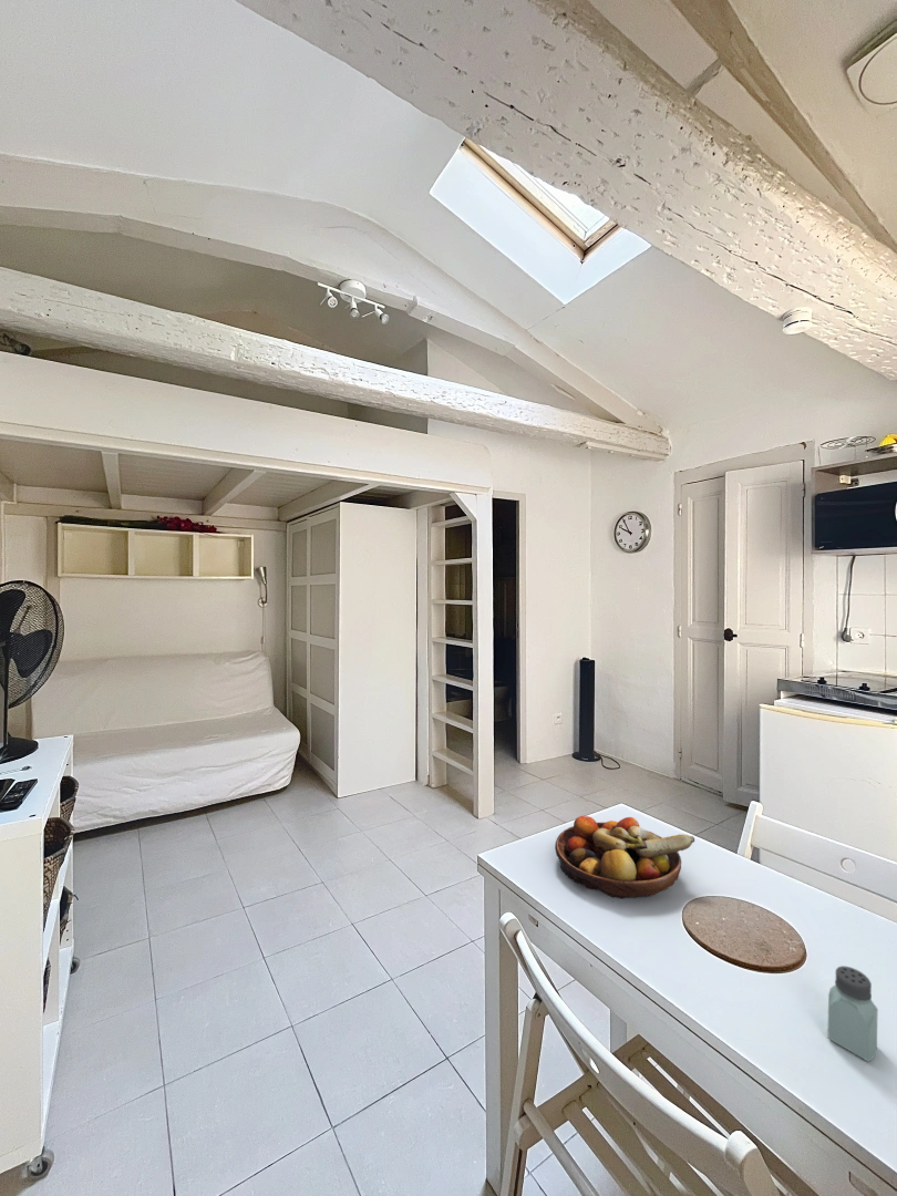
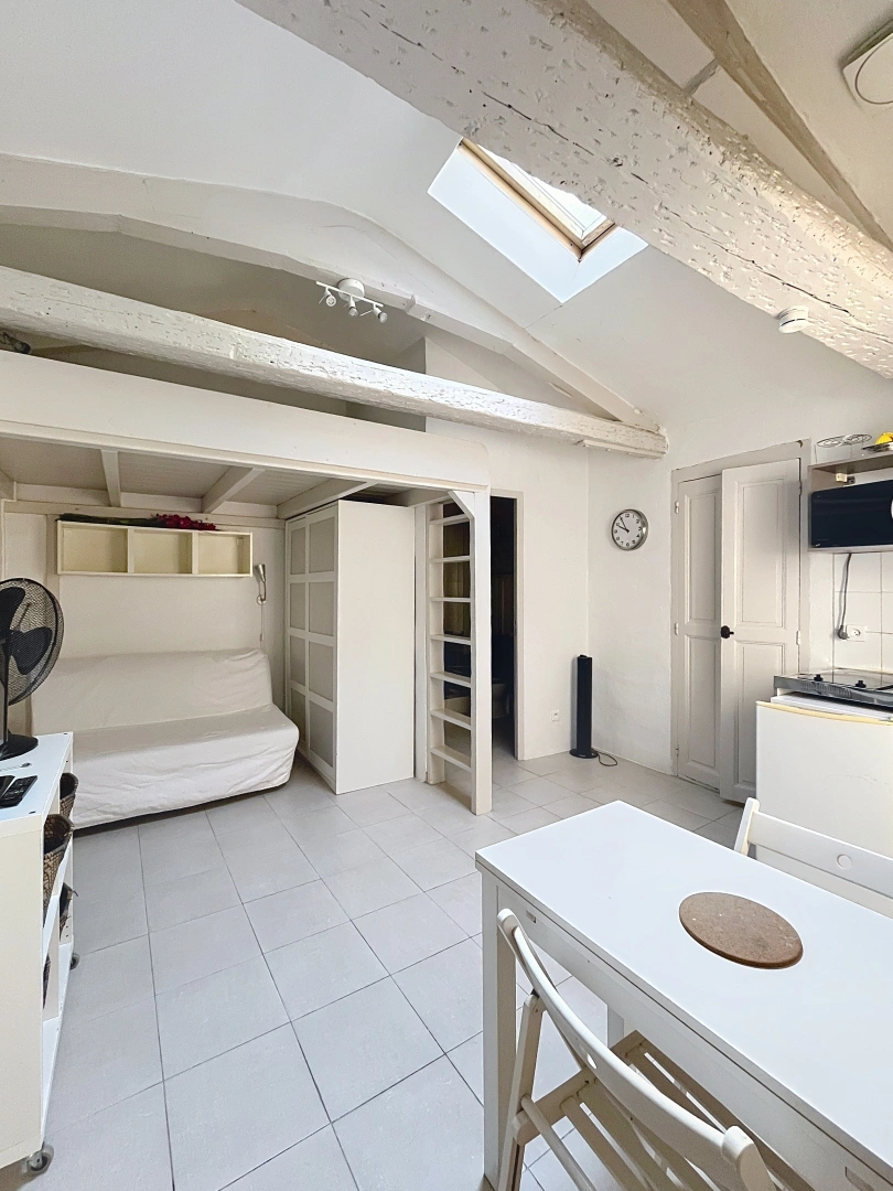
- saltshaker (852, 1009)
- fruit bowl (617, 844)
